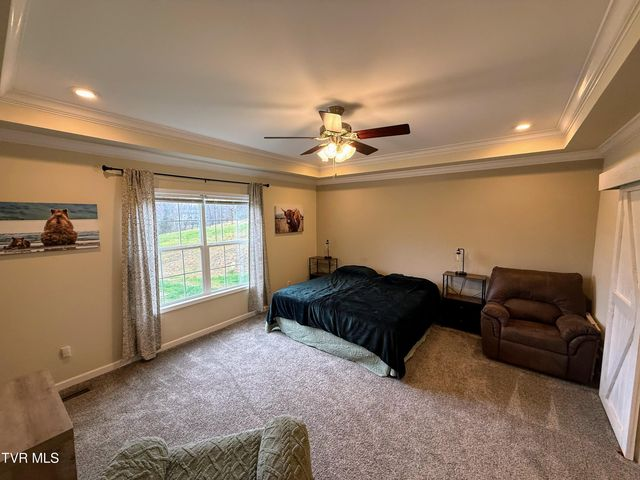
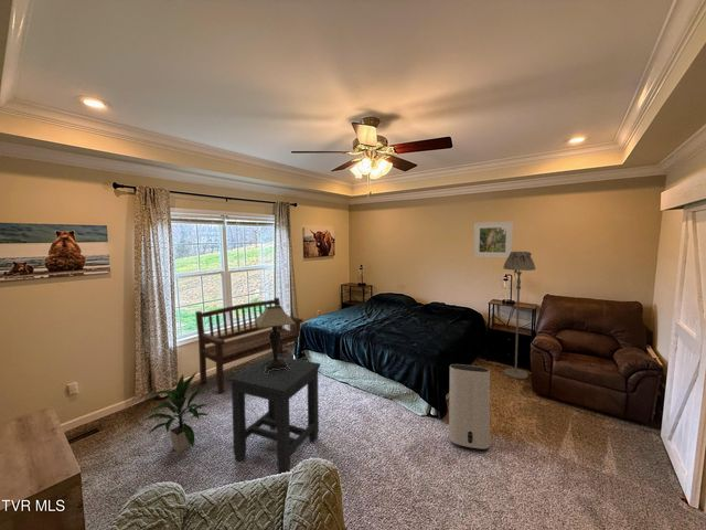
+ air purifier (469, 404)
+ side table (277, 410)
+ indoor plant (180, 413)
+ bench (253, 338)
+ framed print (492, 240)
+ floor lamp (517, 314)
+ table lamp (275, 337)
